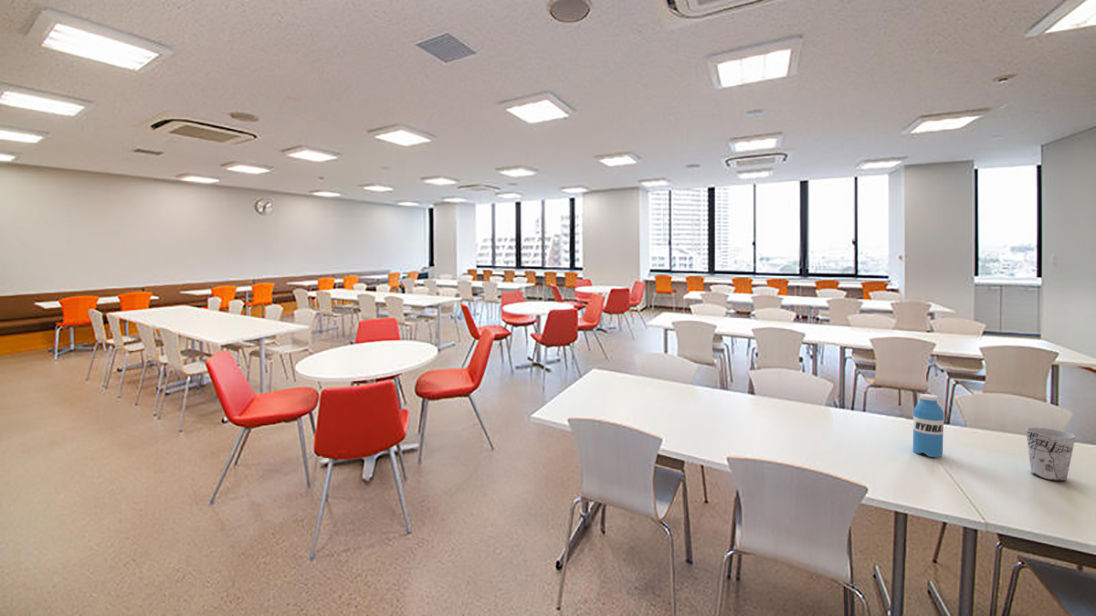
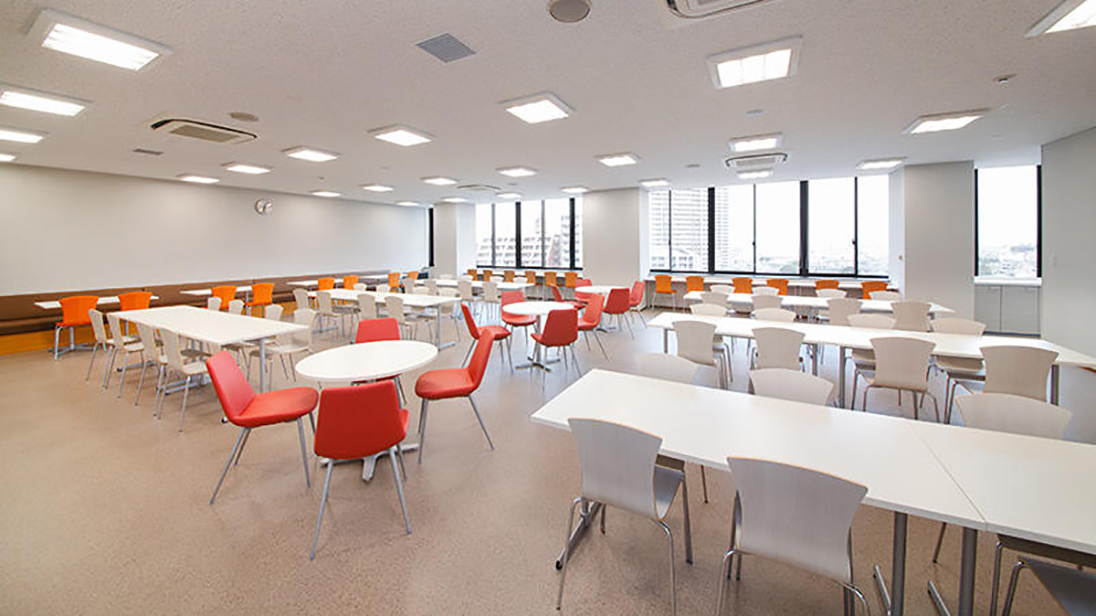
- cup (1049, 454)
- water bottle (928, 424)
